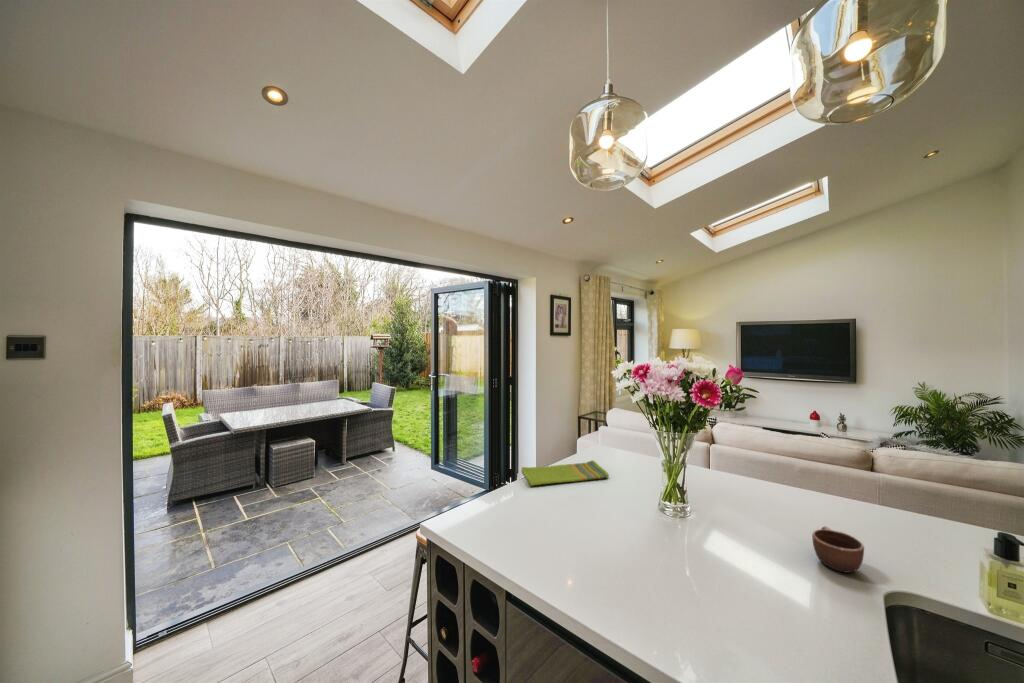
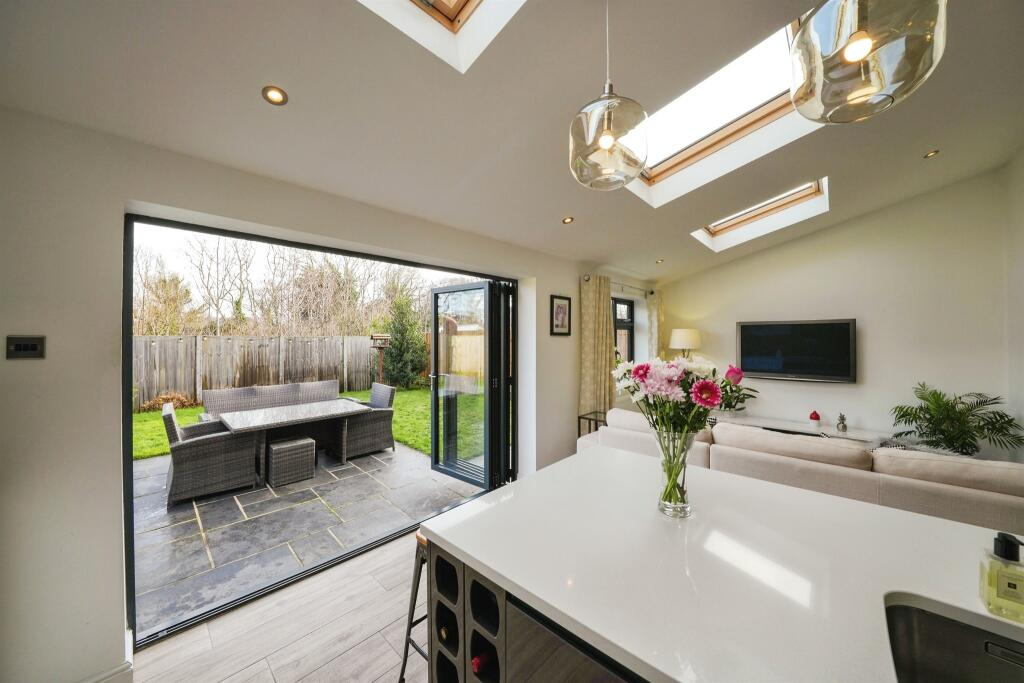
- mug (832, 549)
- dish towel (564, 472)
